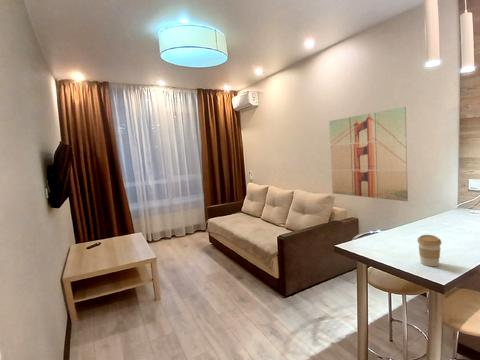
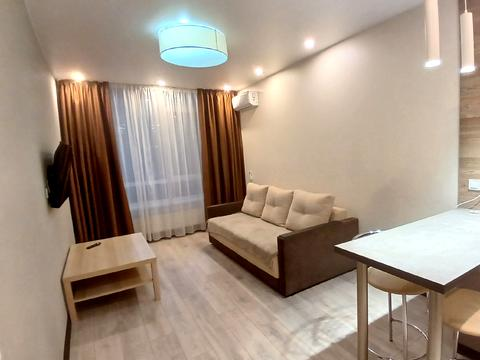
- wall art (363, 156)
- coffee cup (429, 250)
